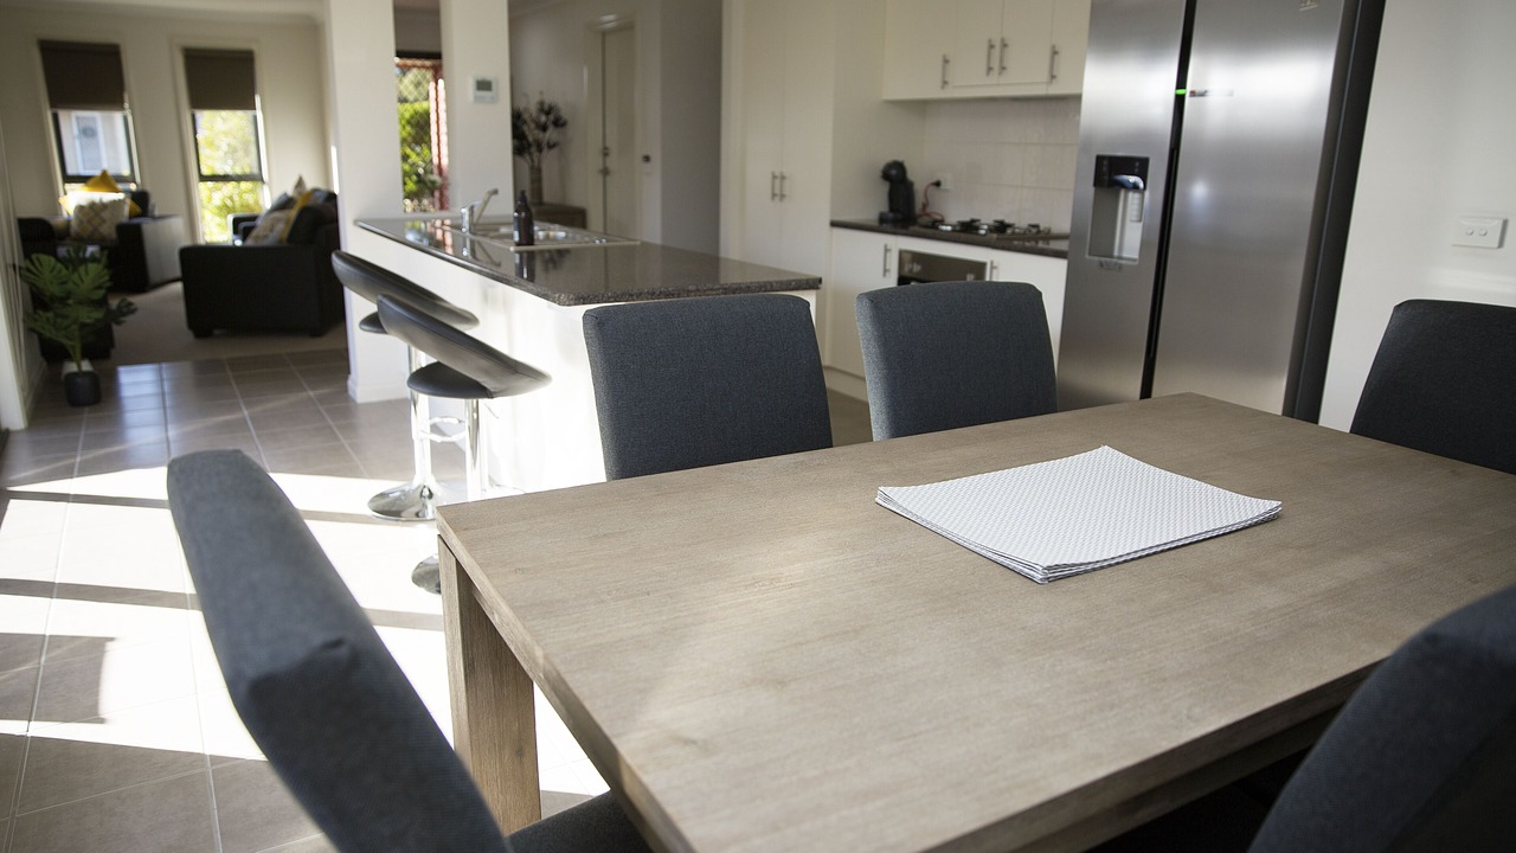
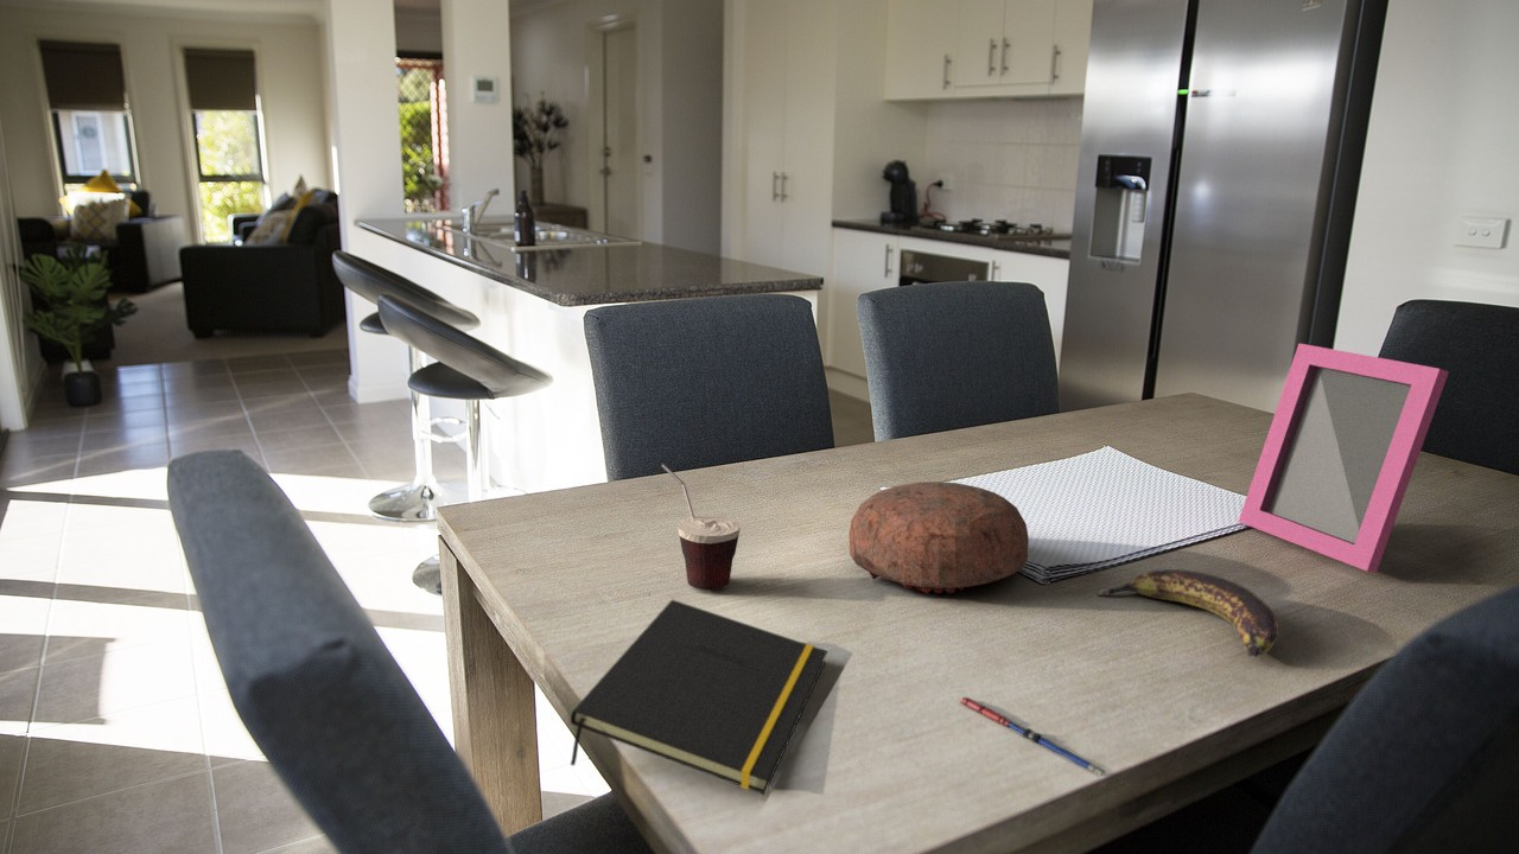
+ banana (1200, 601)
+ cup (693, 527)
+ decorative bowl (938, 529)
+ picture frame (1348, 451)
+ pen (1029, 732)
+ notepad (711, 683)
